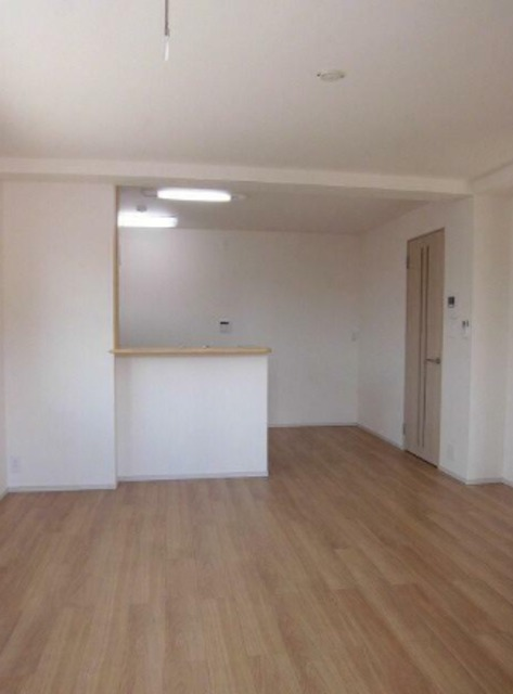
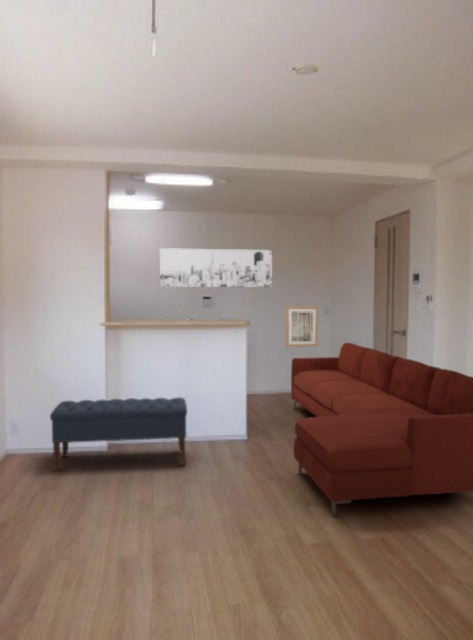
+ sofa (345, 401)
+ bench (122, 431)
+ wall art (216, 268)
+ wall art (302, 326)
